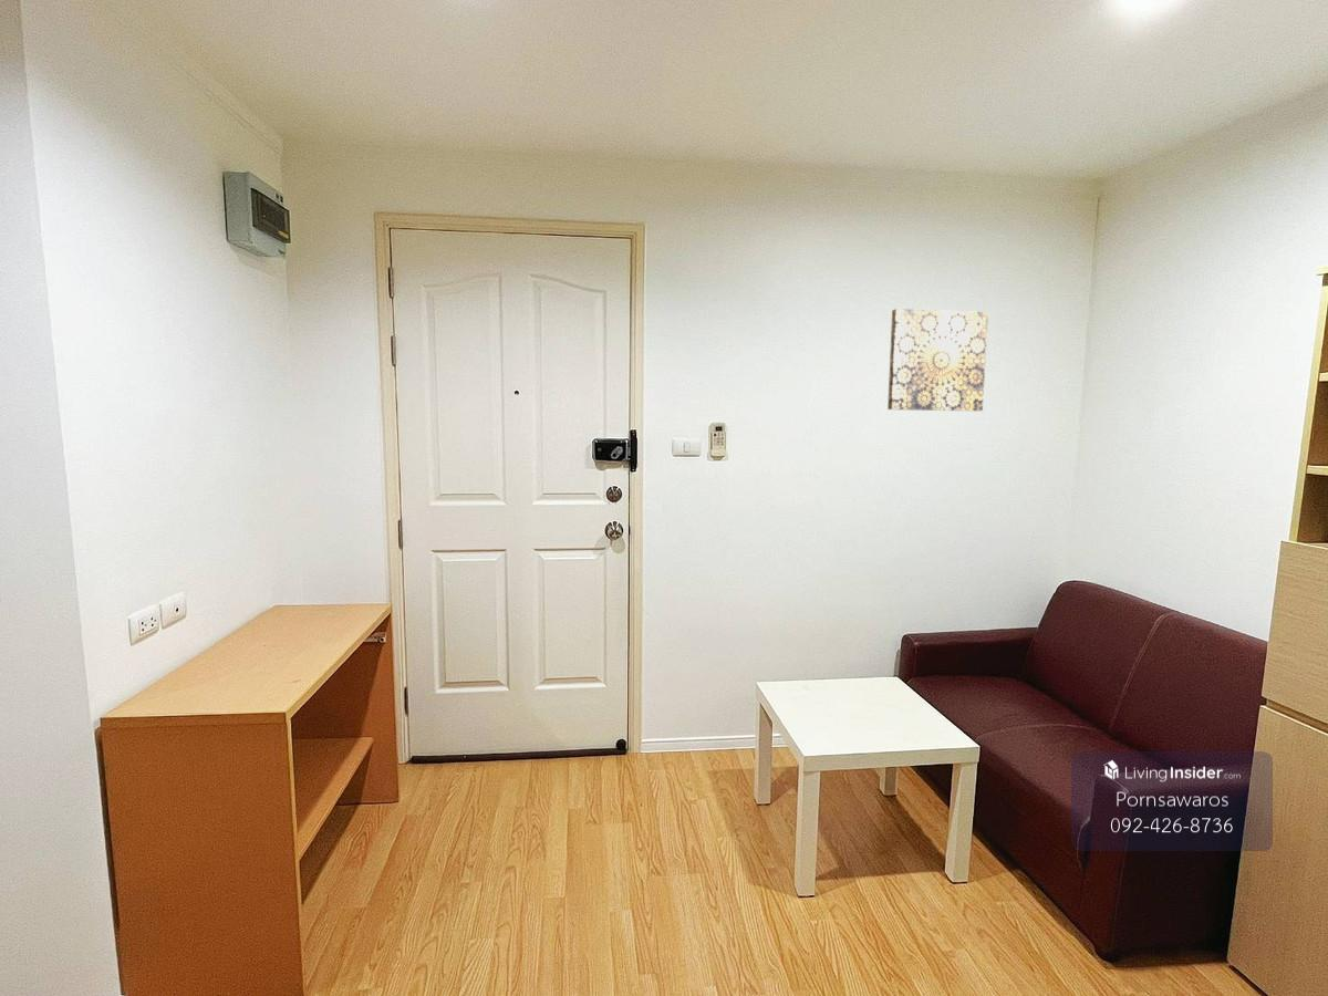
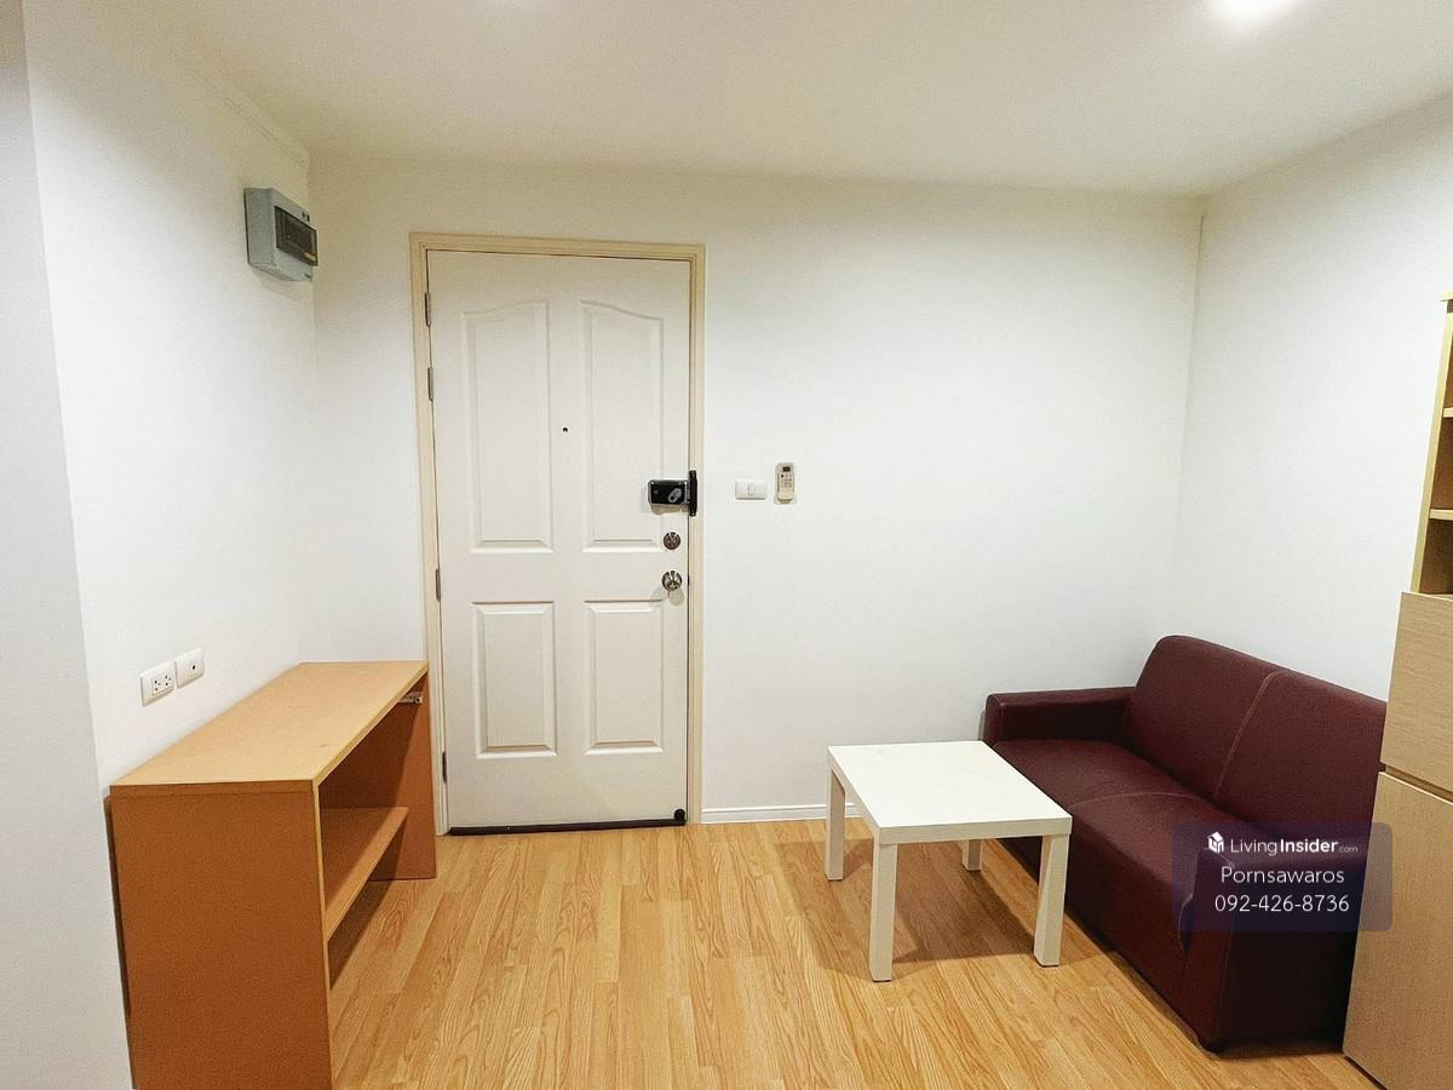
- wall art (937, 361)
